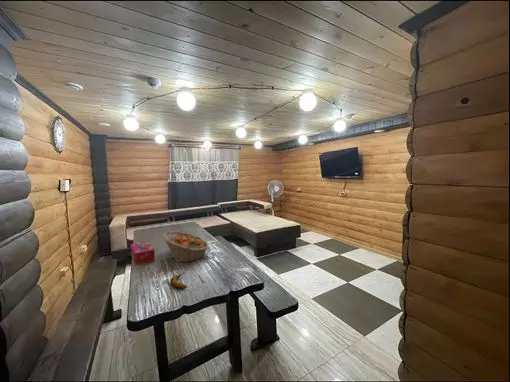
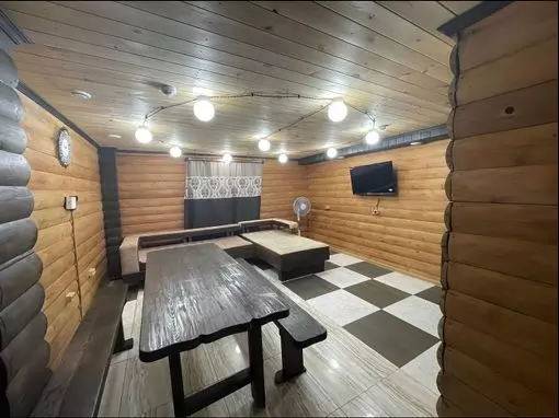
- fruit basket (186, 244)
- tissue box (142, 252)
- banana (179, 282)
